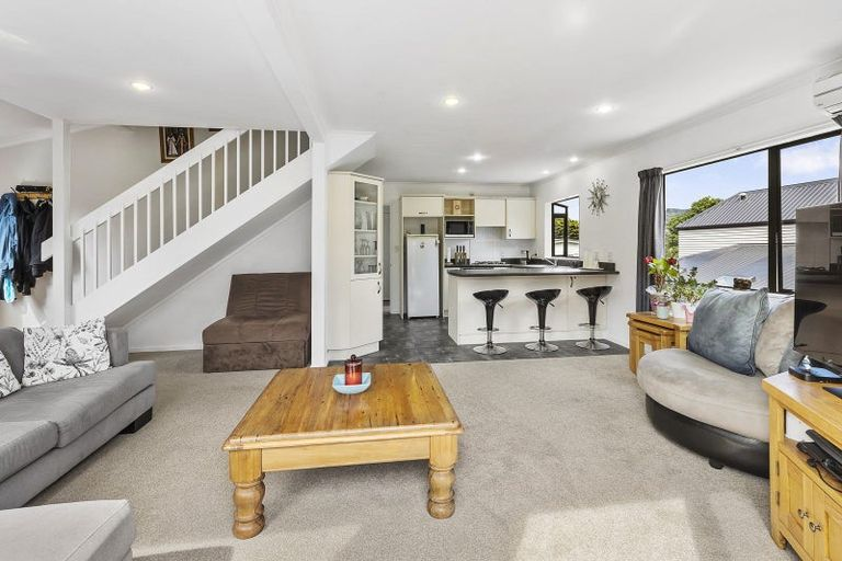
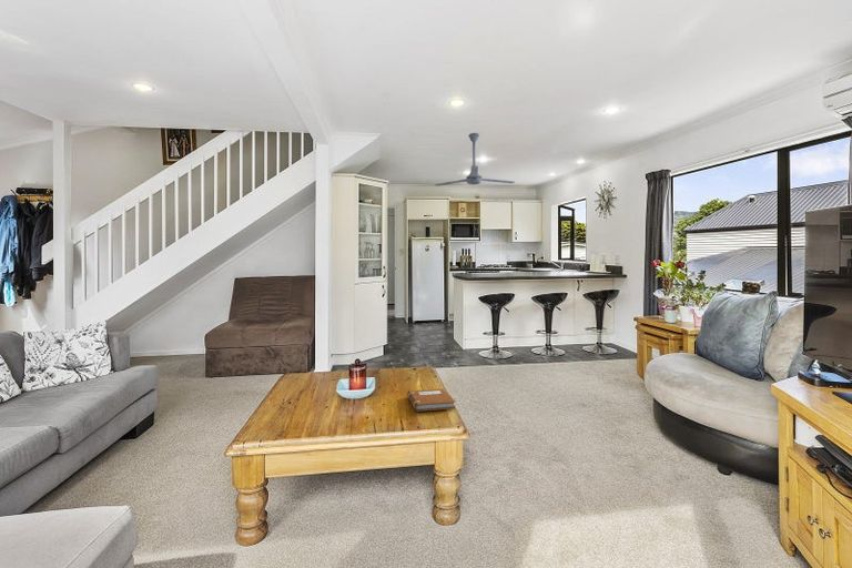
+ ceiling fan (474, 155)
+ notebook (429, 398)
